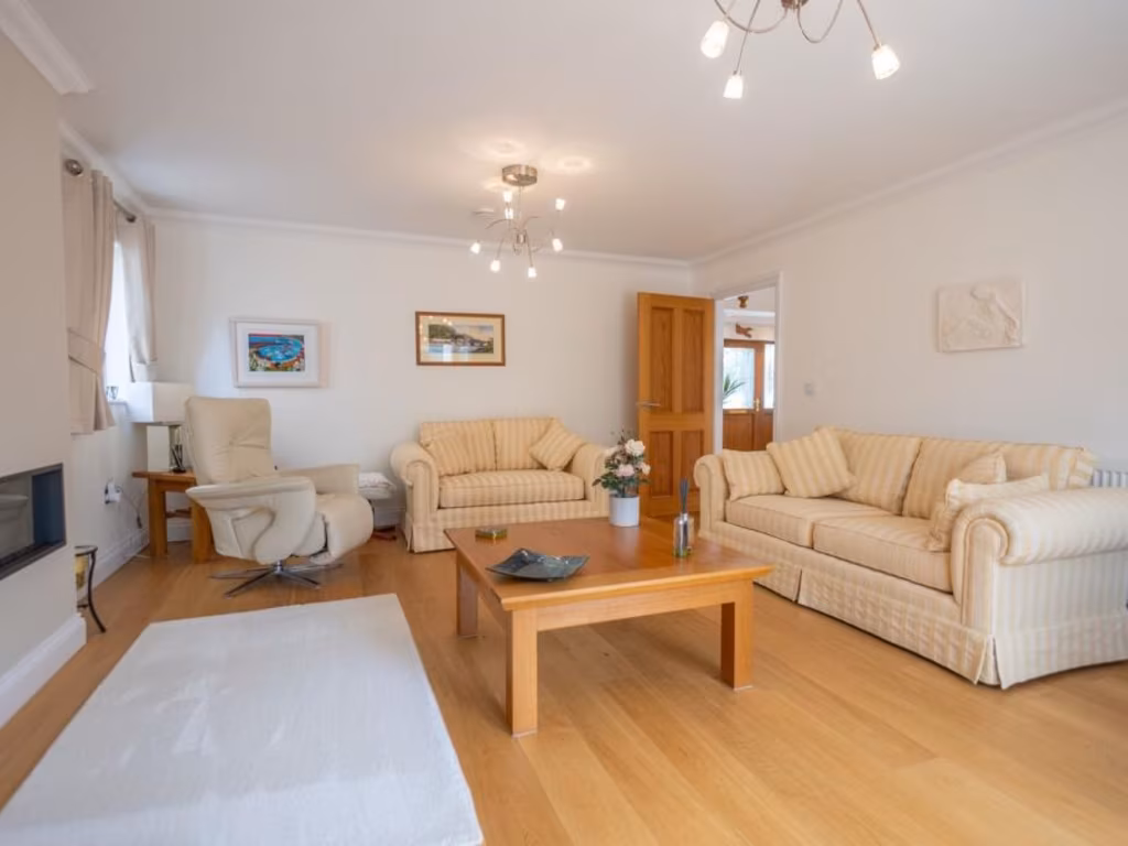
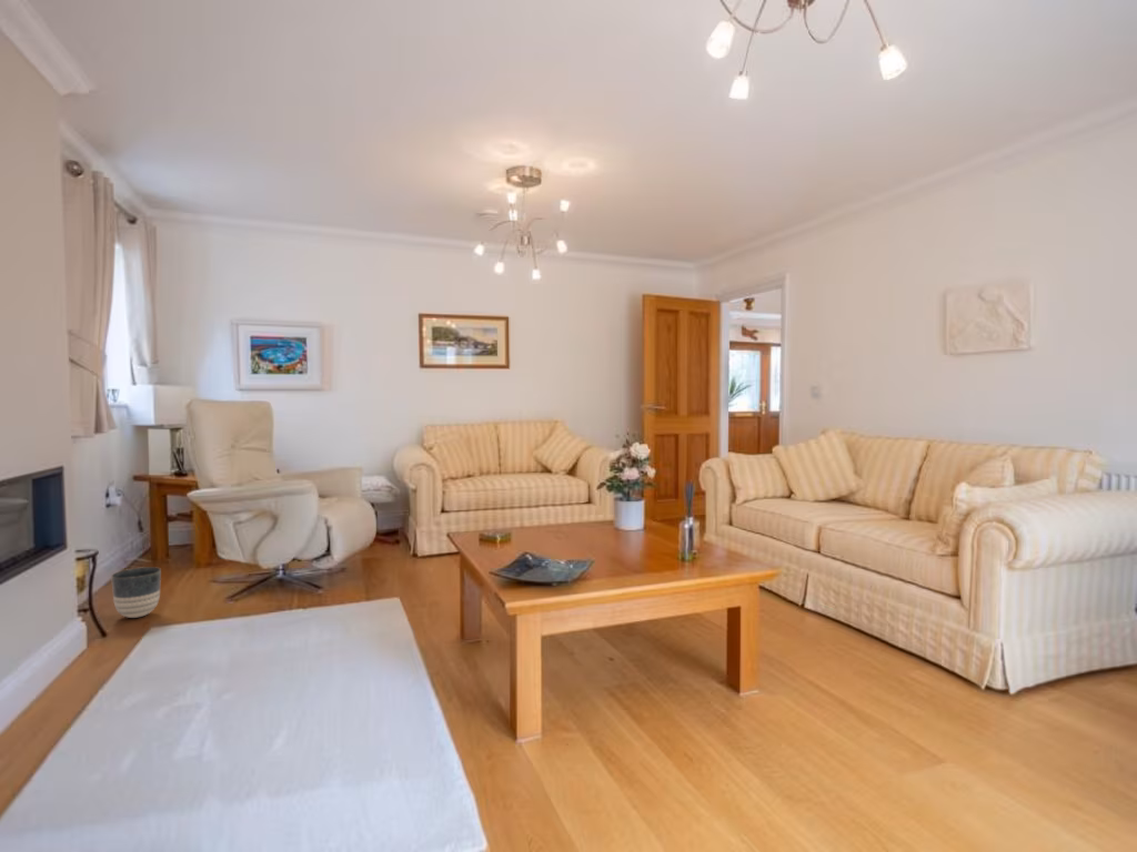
+ planter (137, 594)
